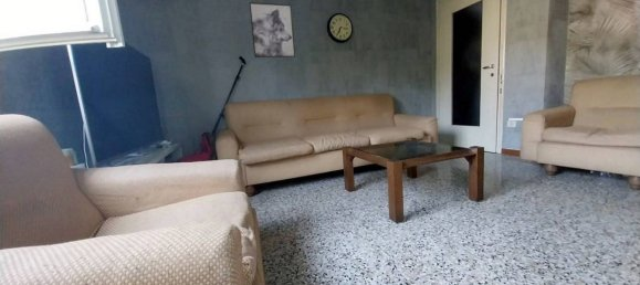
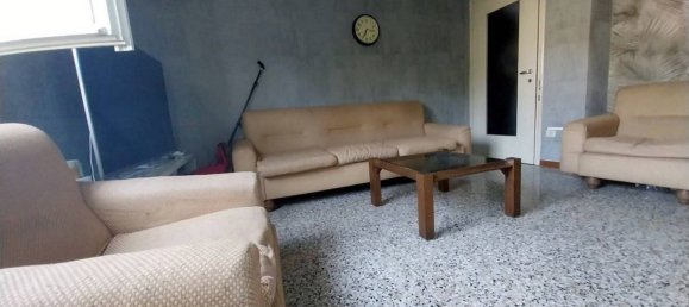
- wall art (273, 31)
